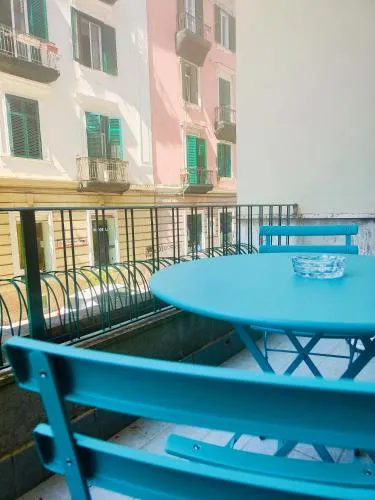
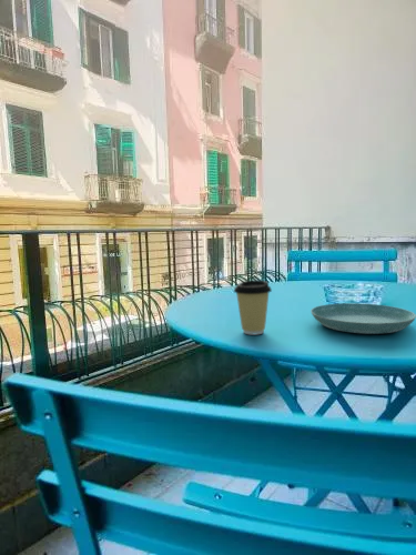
+ saucer (361, 317)
+ coffee cup (253, 306)
